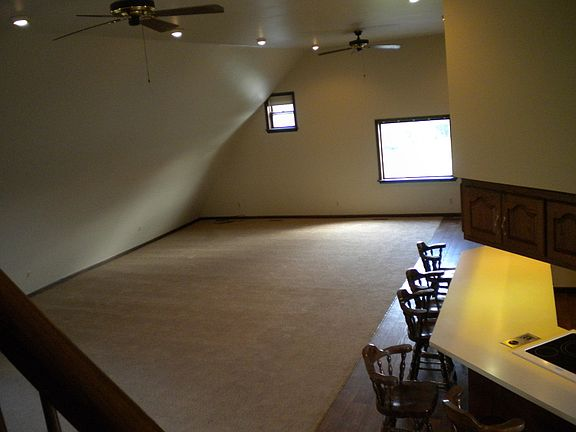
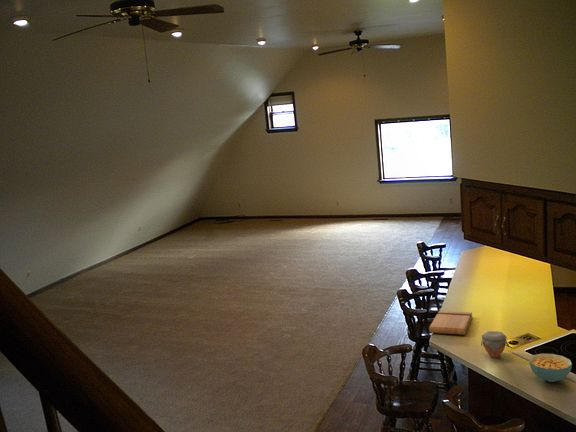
+ cutting board (451, 322)
+ cereal bowl (550, 370)
+ jar (493, 344)
